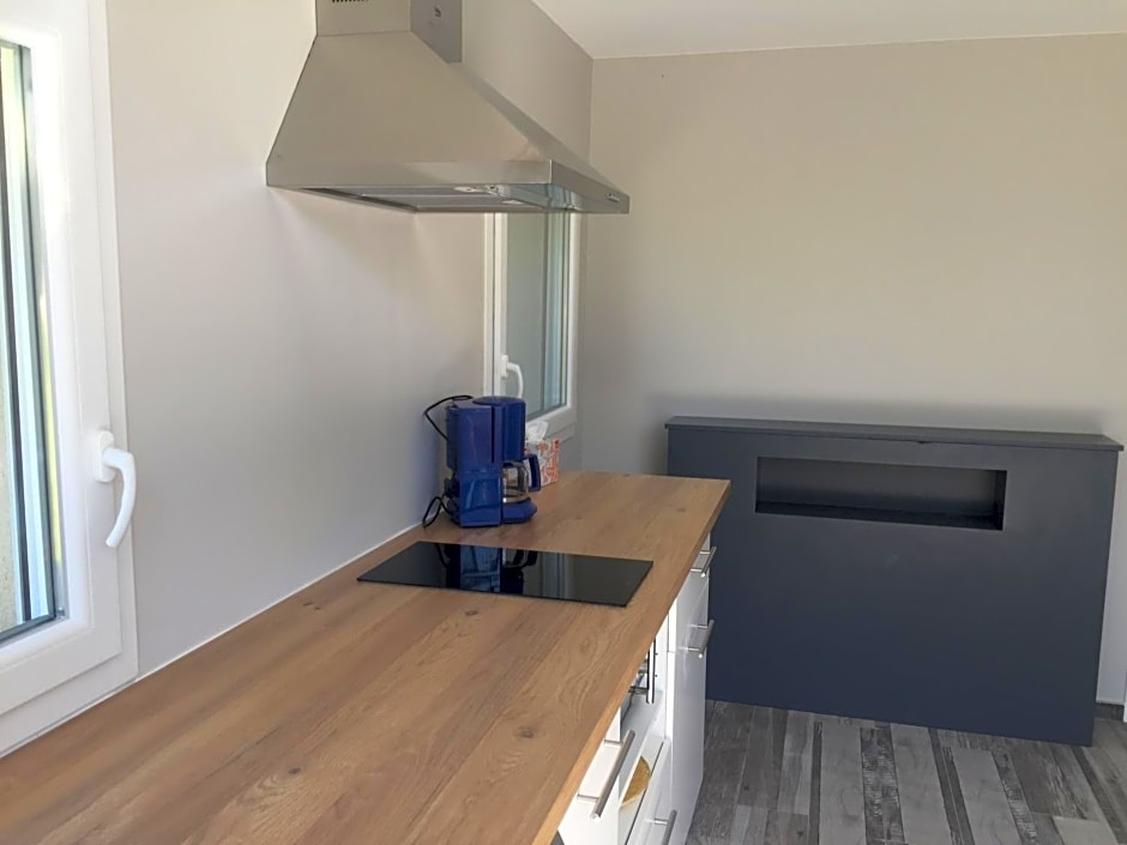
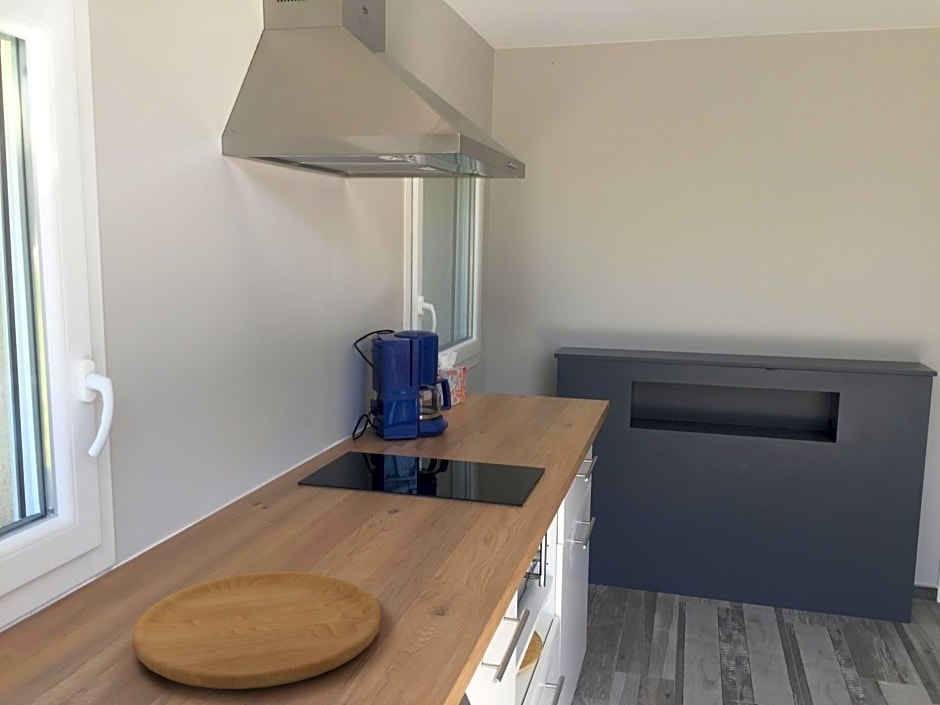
+ cutting board (261, 623)
